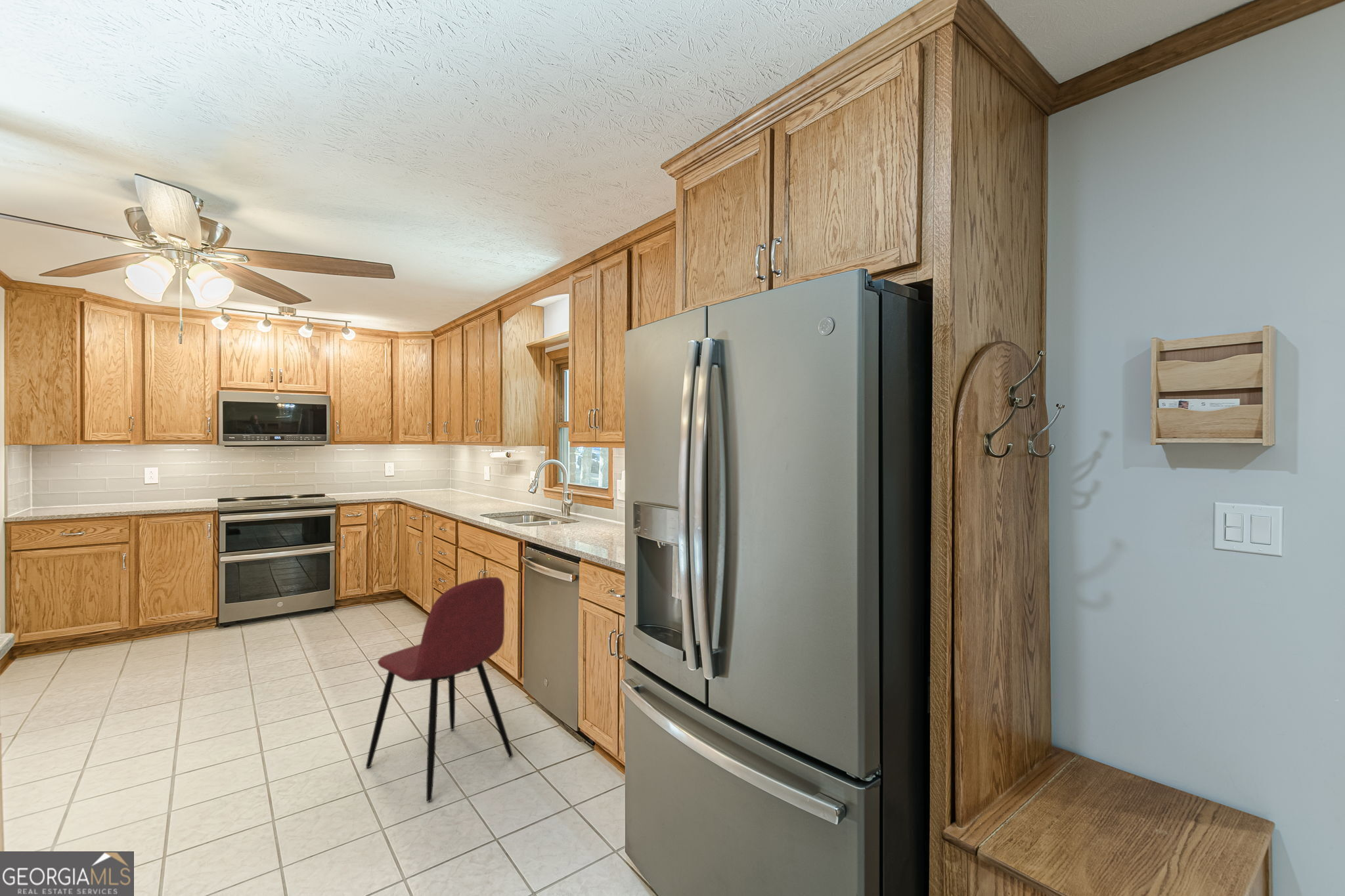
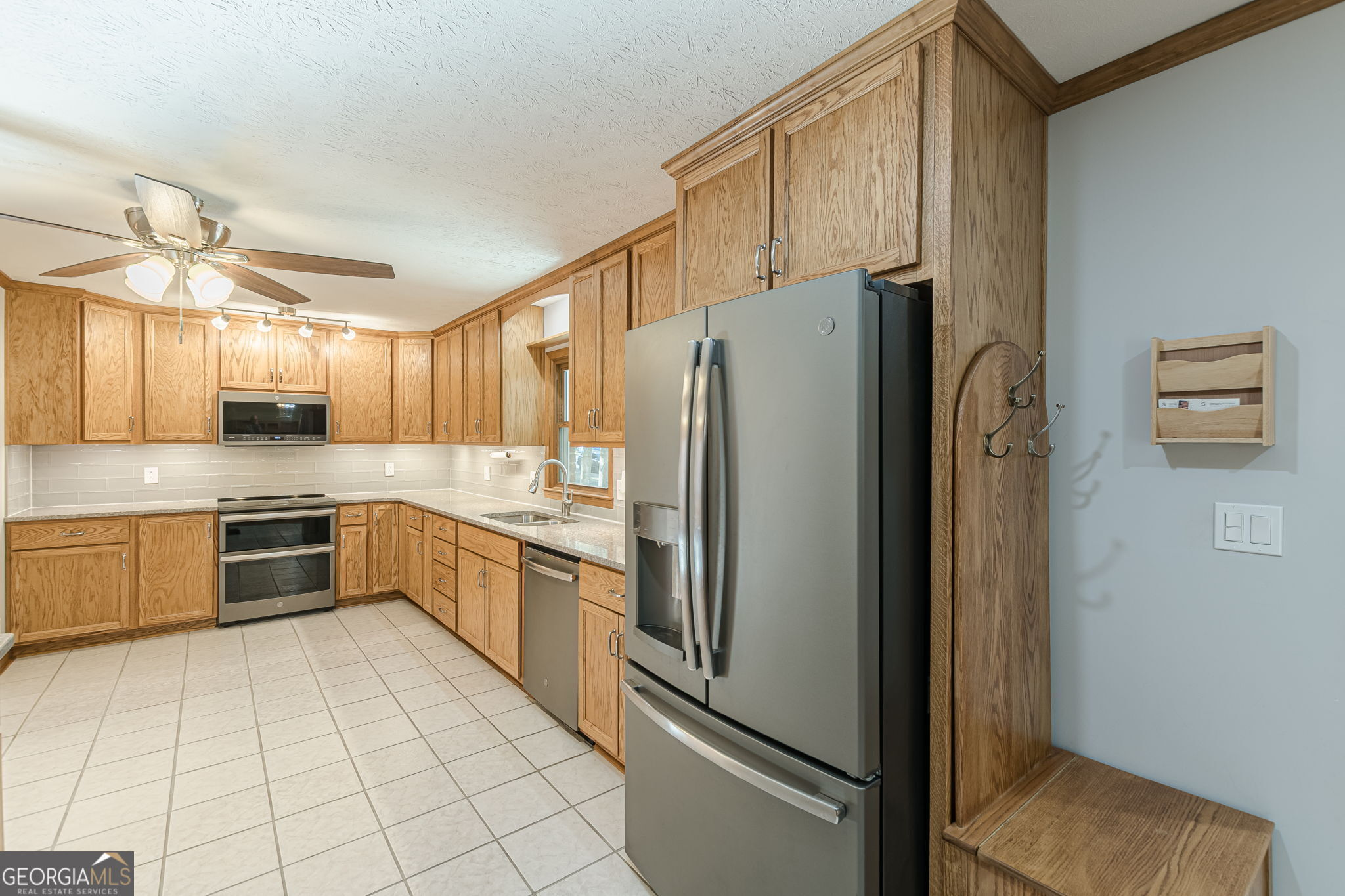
- dining chair (440, 666)
